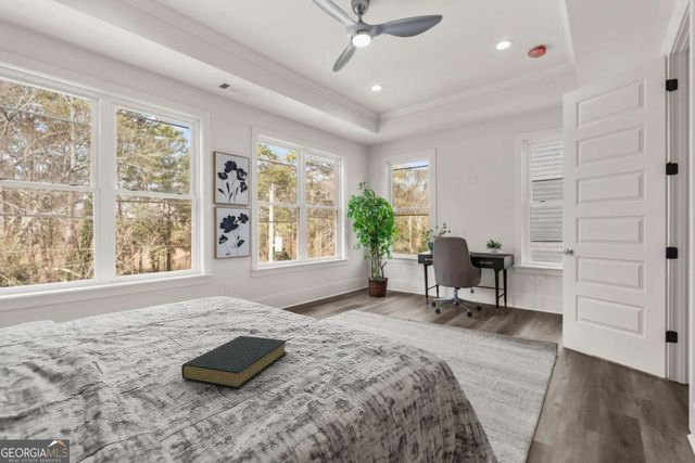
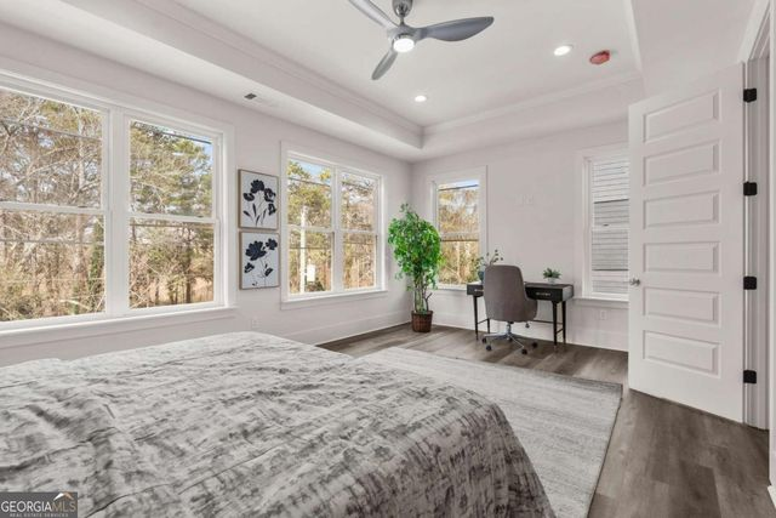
- hardback book (239, 358)
